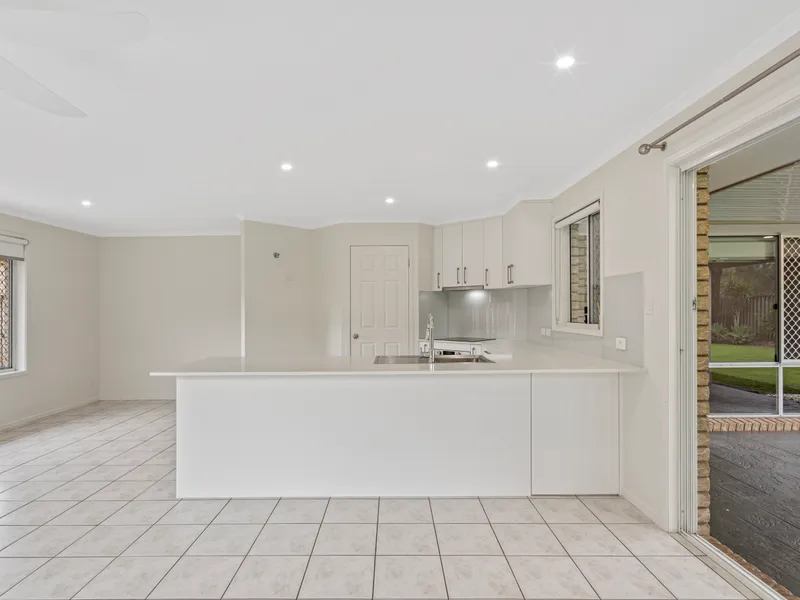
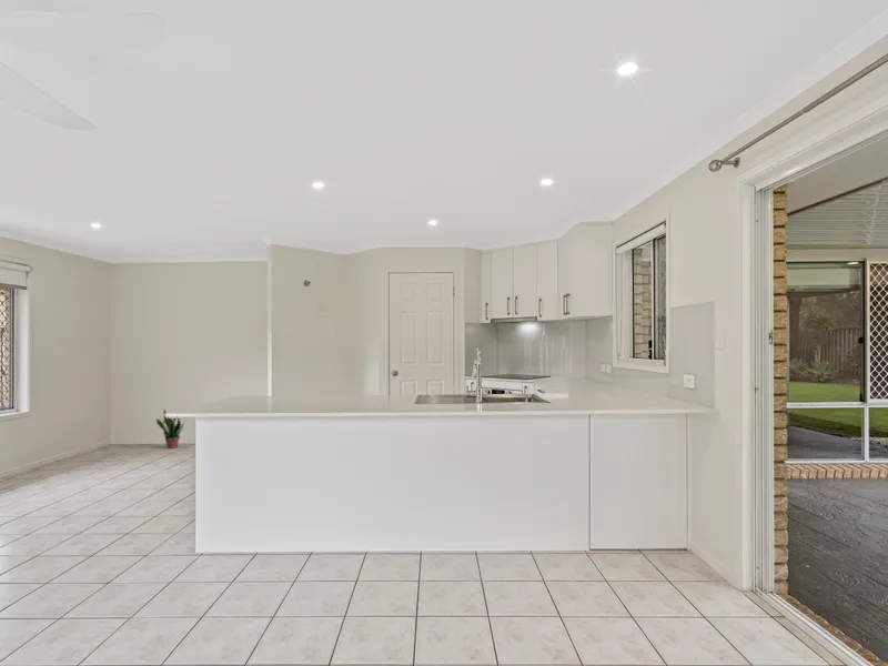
+ potted plant (171, 428)
